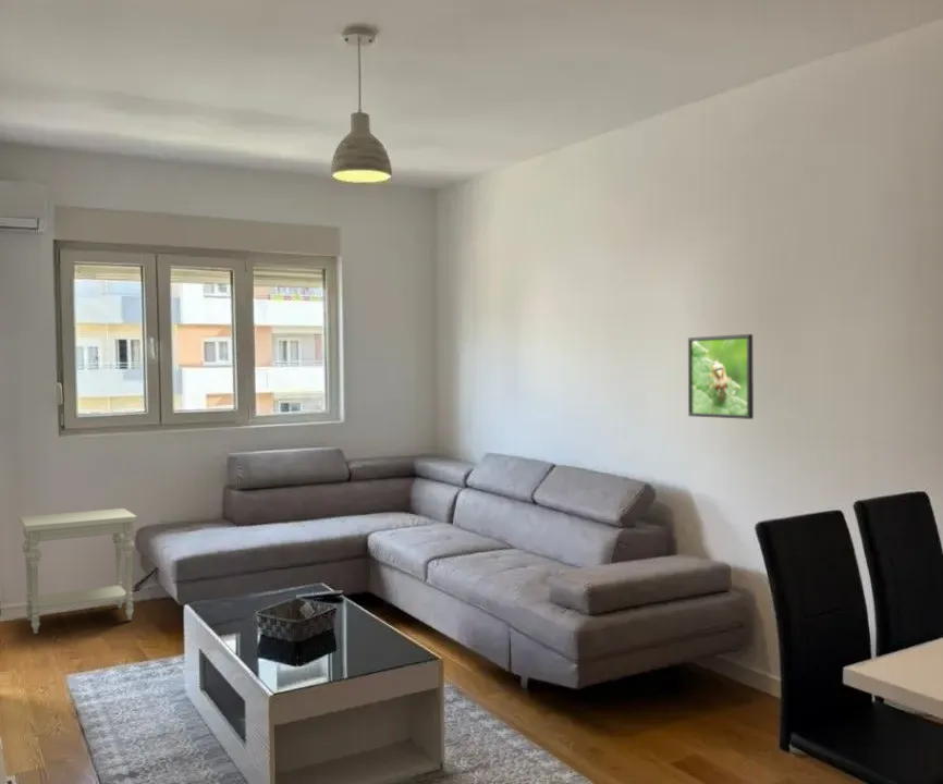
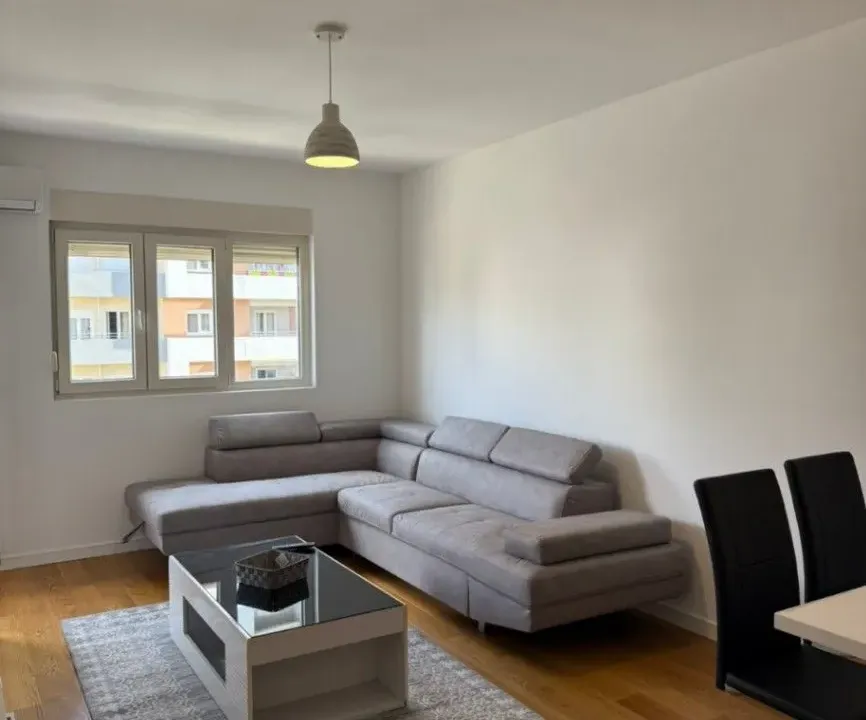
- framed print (719, 377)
- side table (78, 589)
